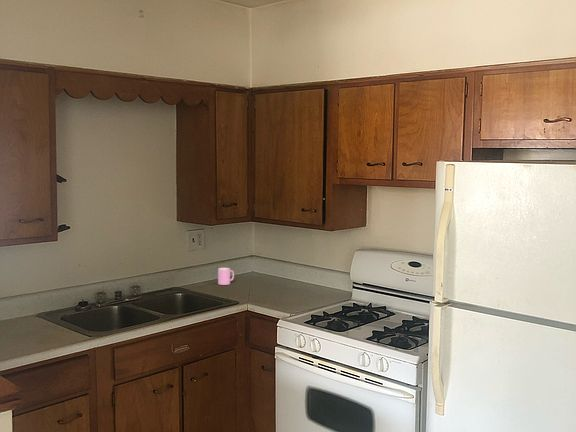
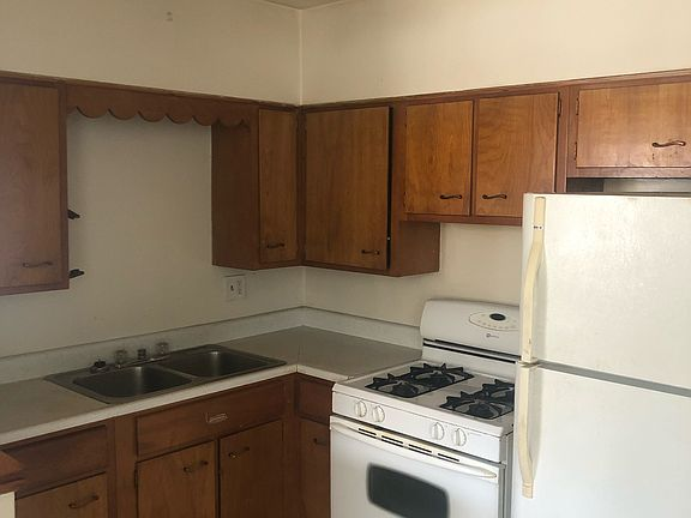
- cup (226, 276)
